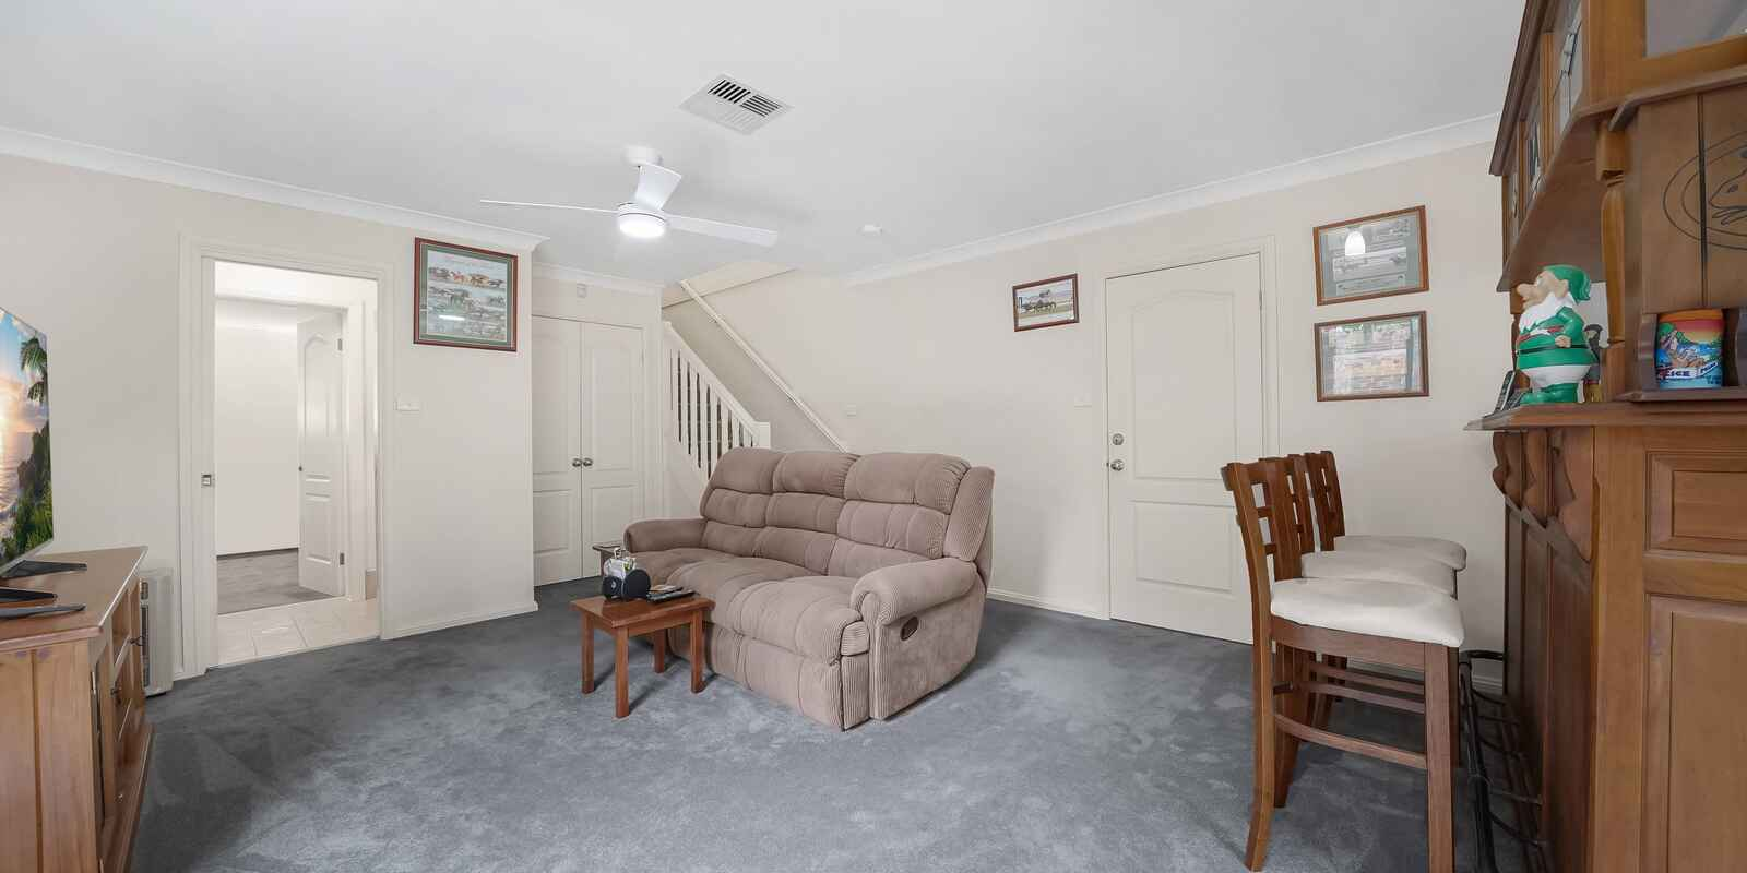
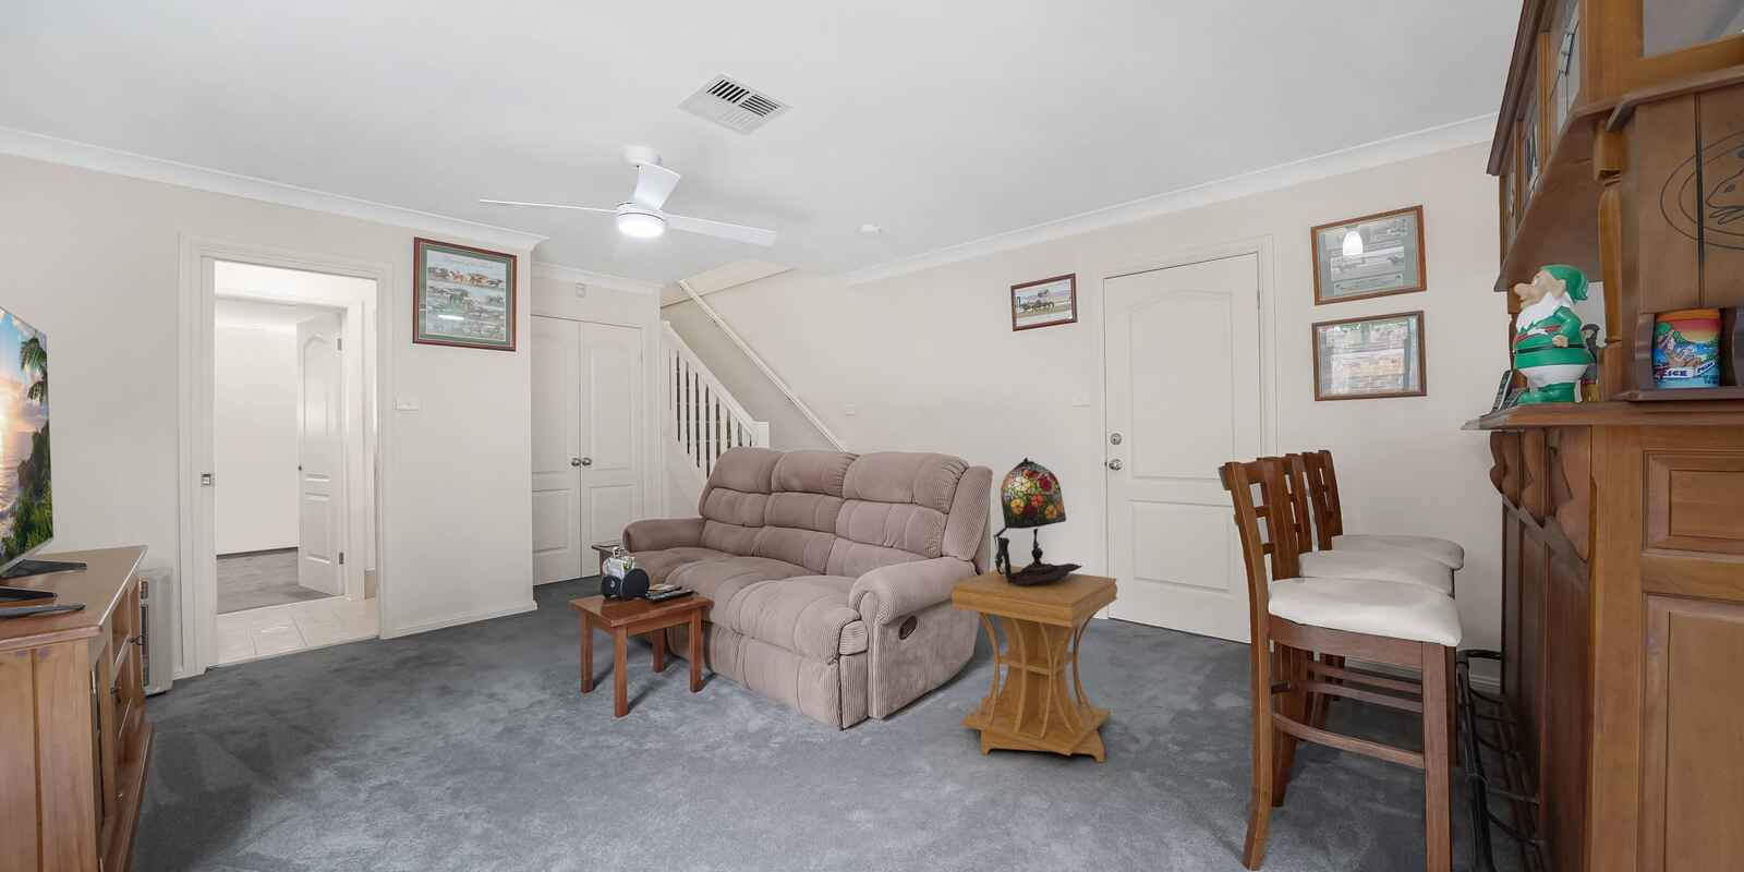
+ side table (1036, 656)
+ table lamp (1037, 517)
